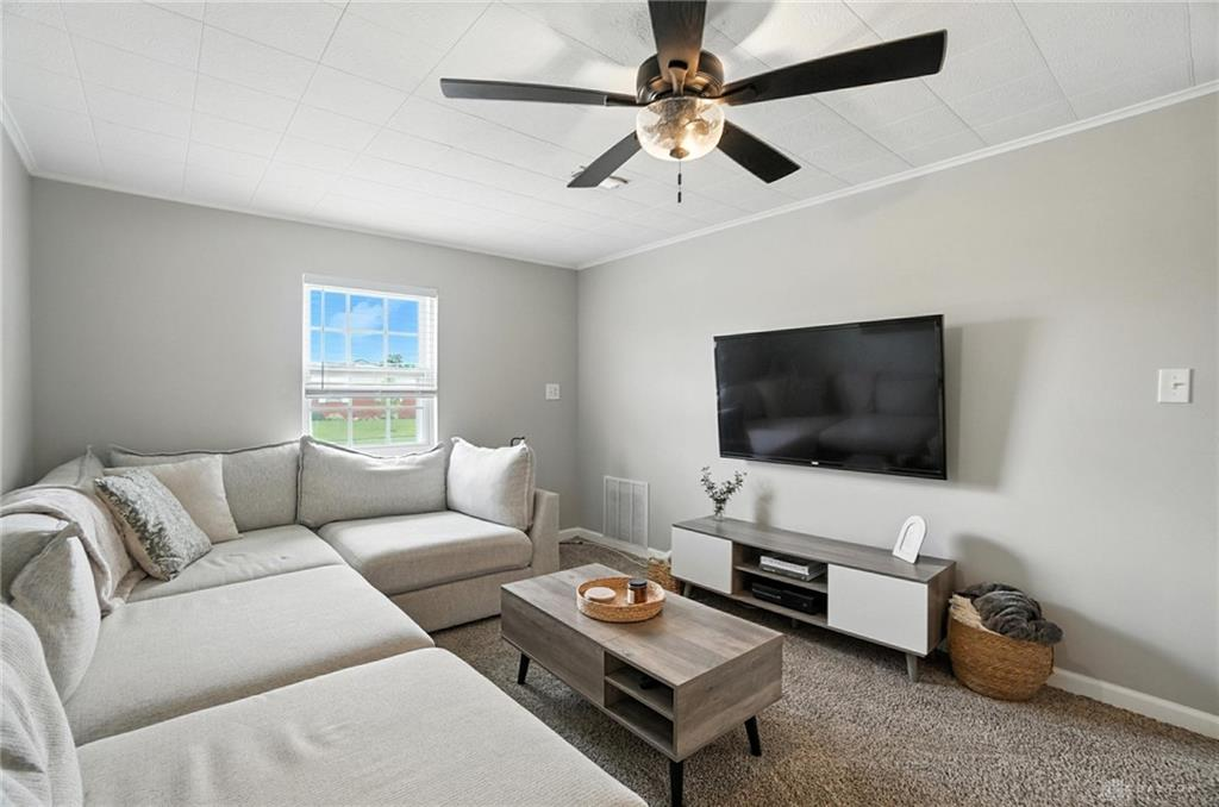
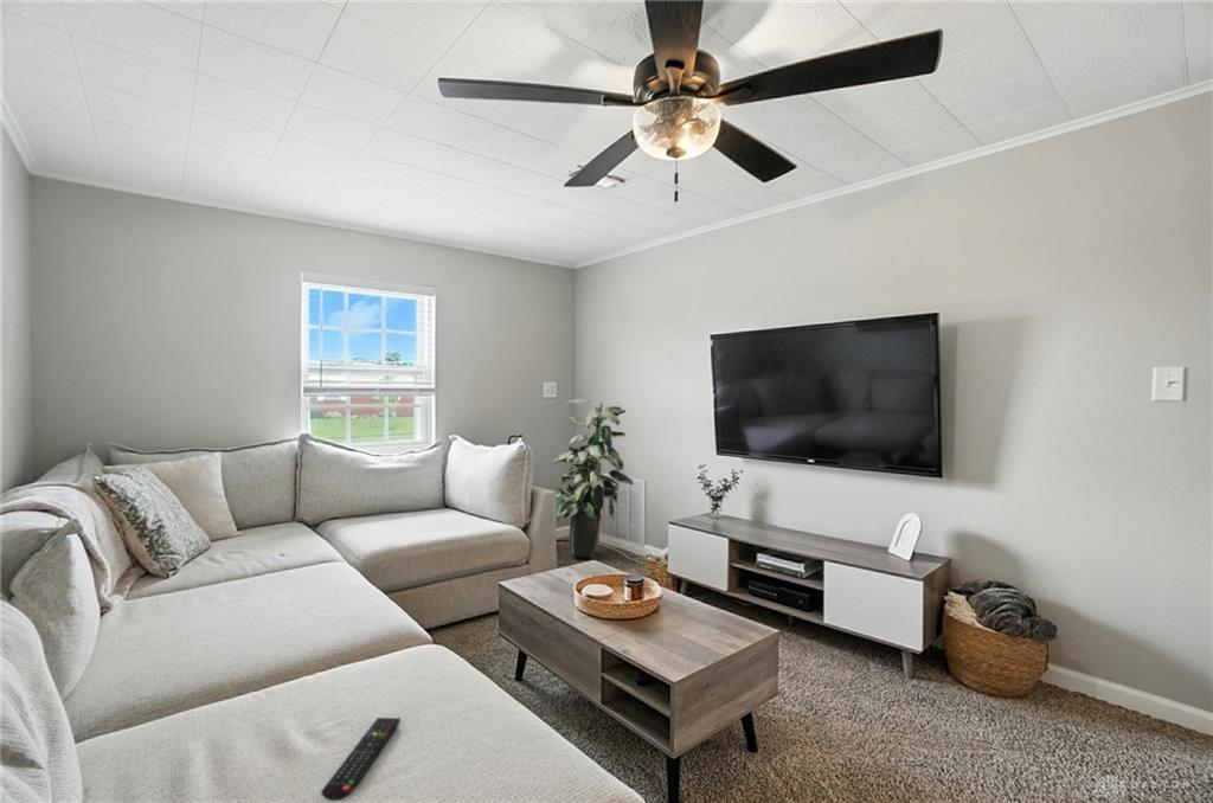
+ remote control (364, 754)
+ indoor plant (588, 476)
